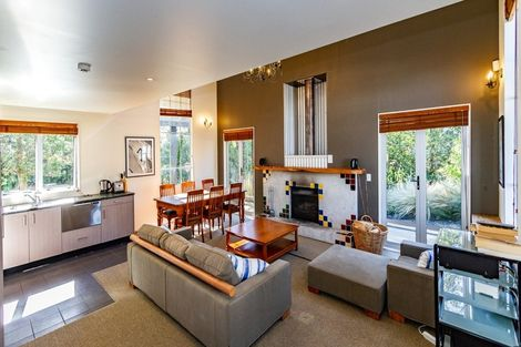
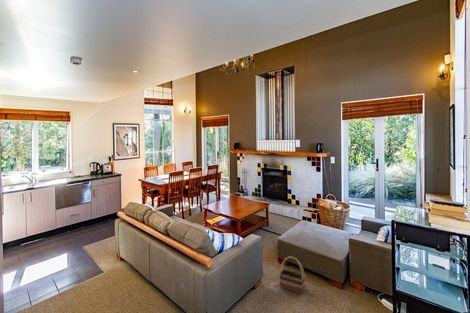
+ basket (292, 271)
